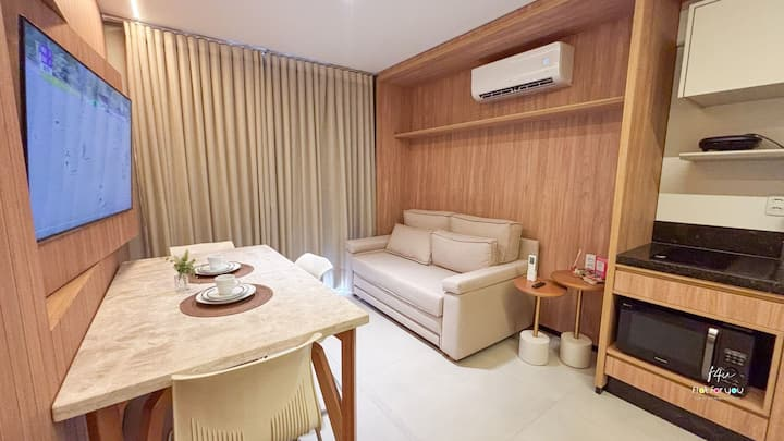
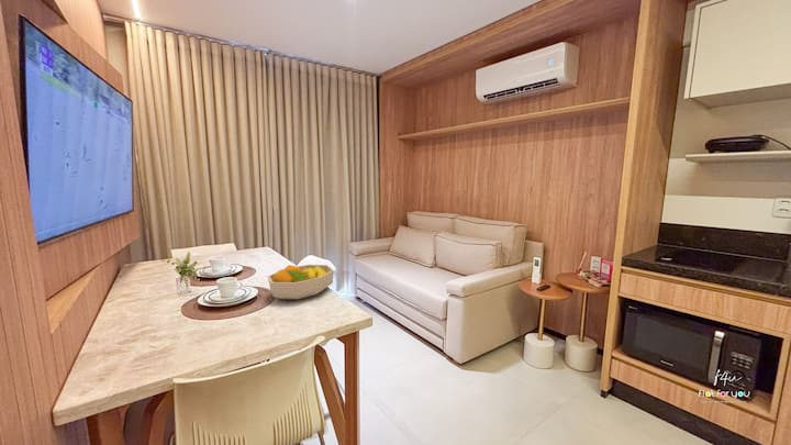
+ fruit bowl (302, 278)
